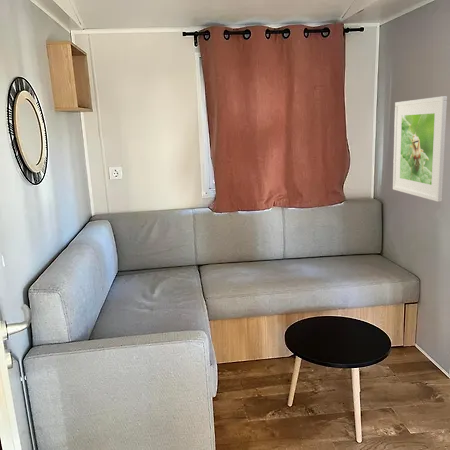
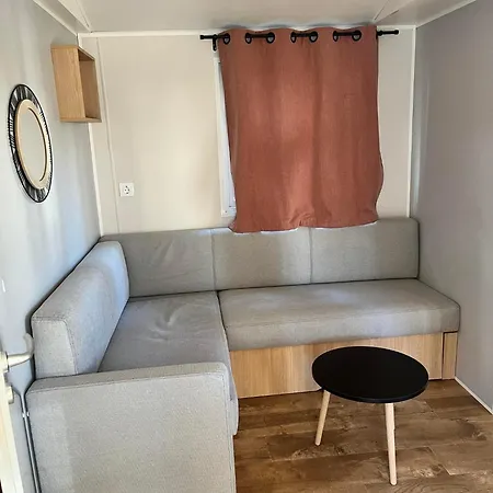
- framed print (416, 148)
